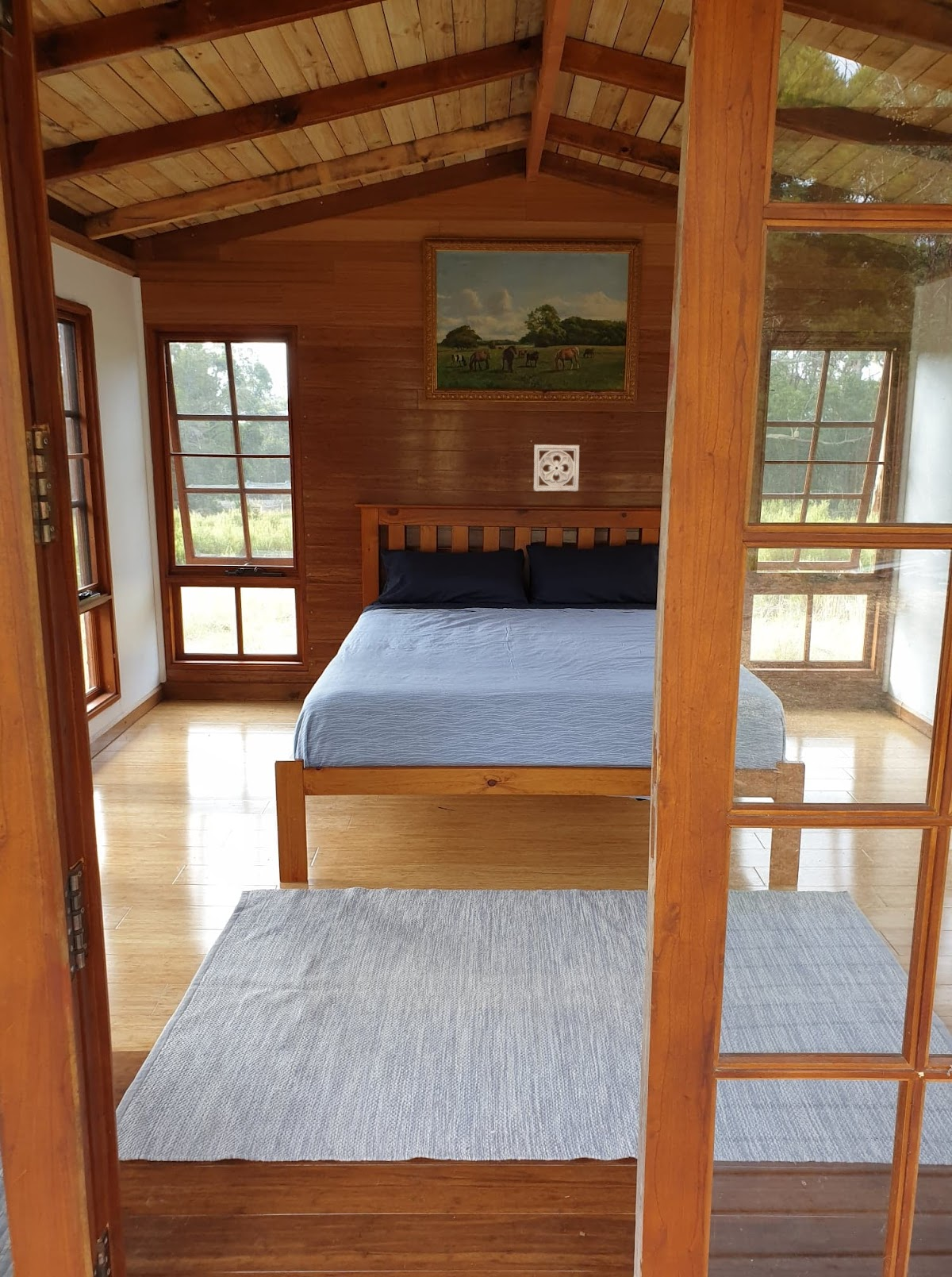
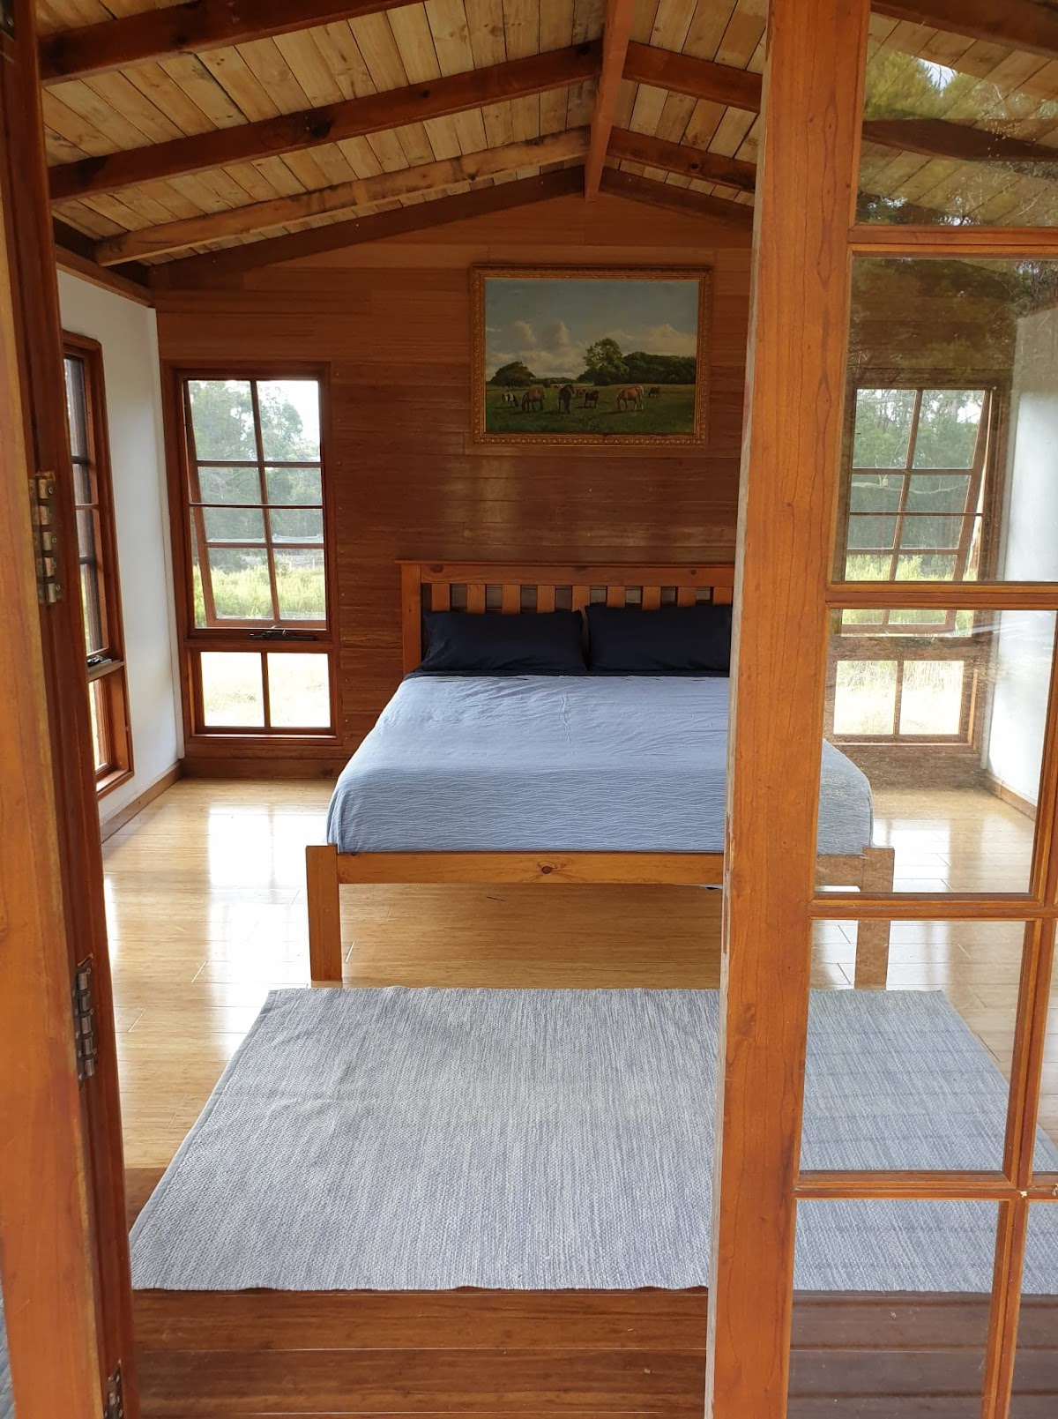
- wall ornament (555, 468)
